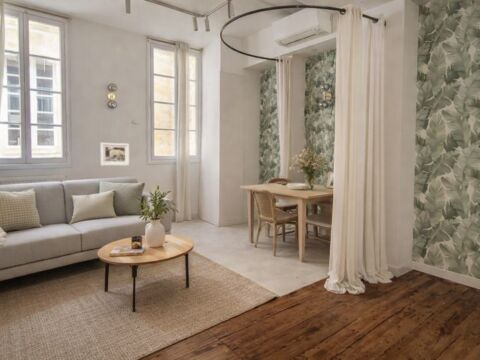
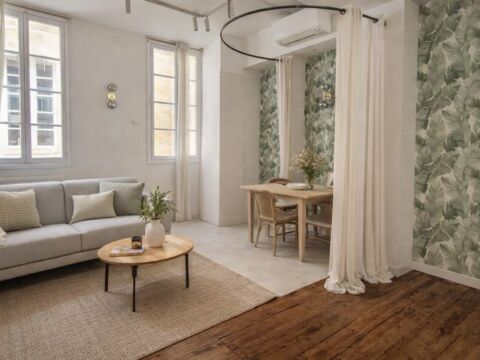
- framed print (115, 154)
